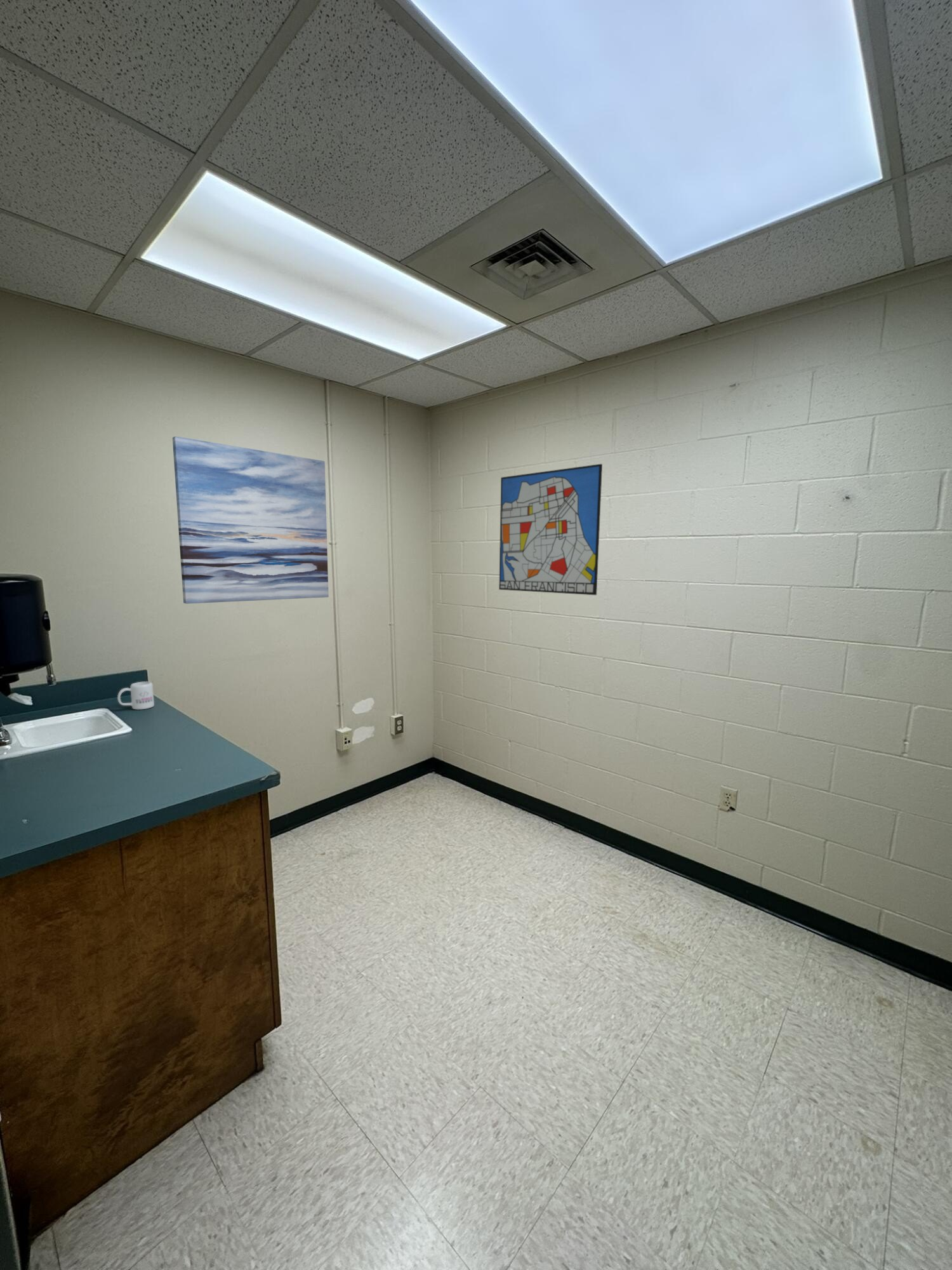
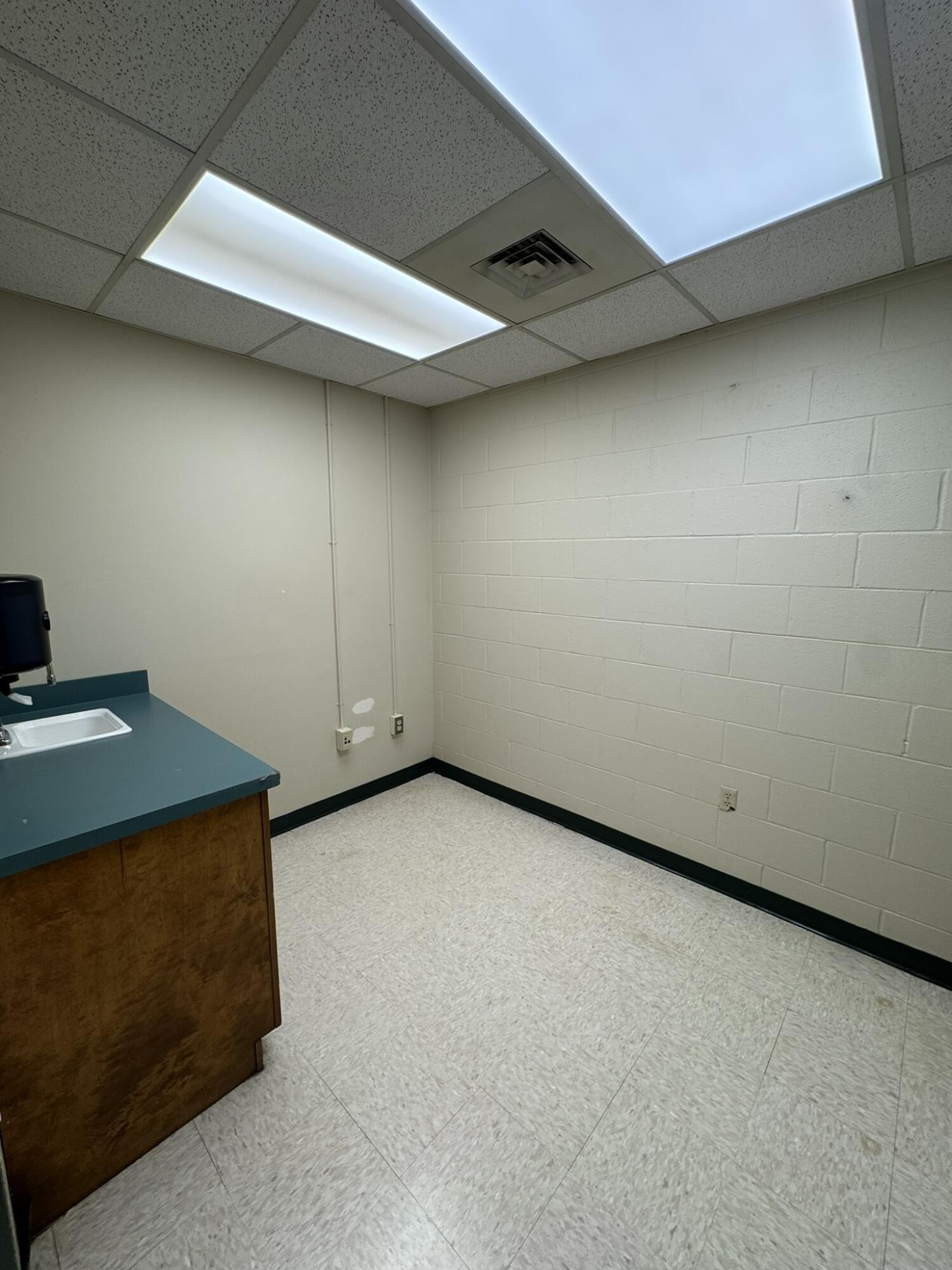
- wall art (260, 526)
- wall art (546, 532)
- mug (135, 696)
